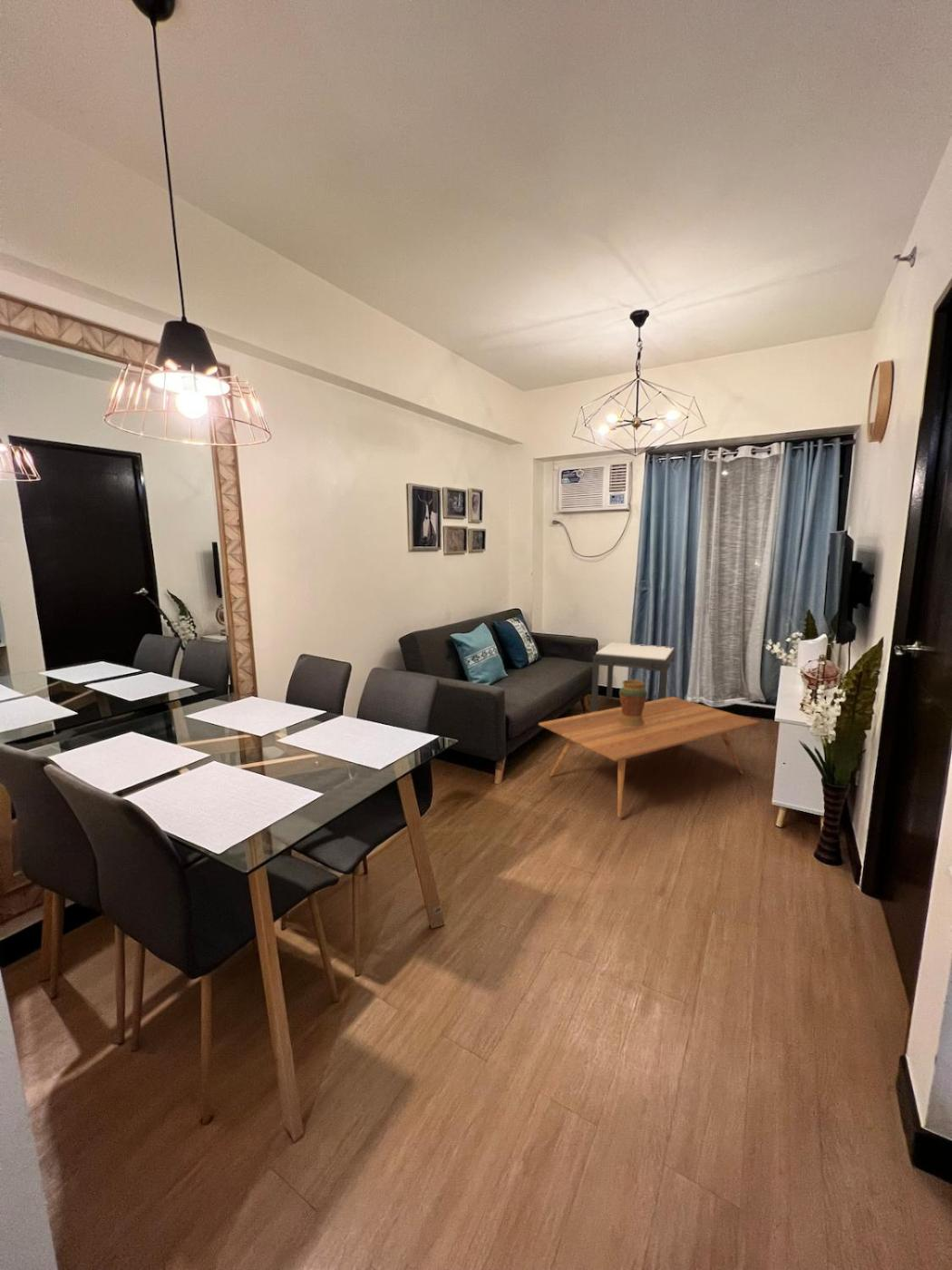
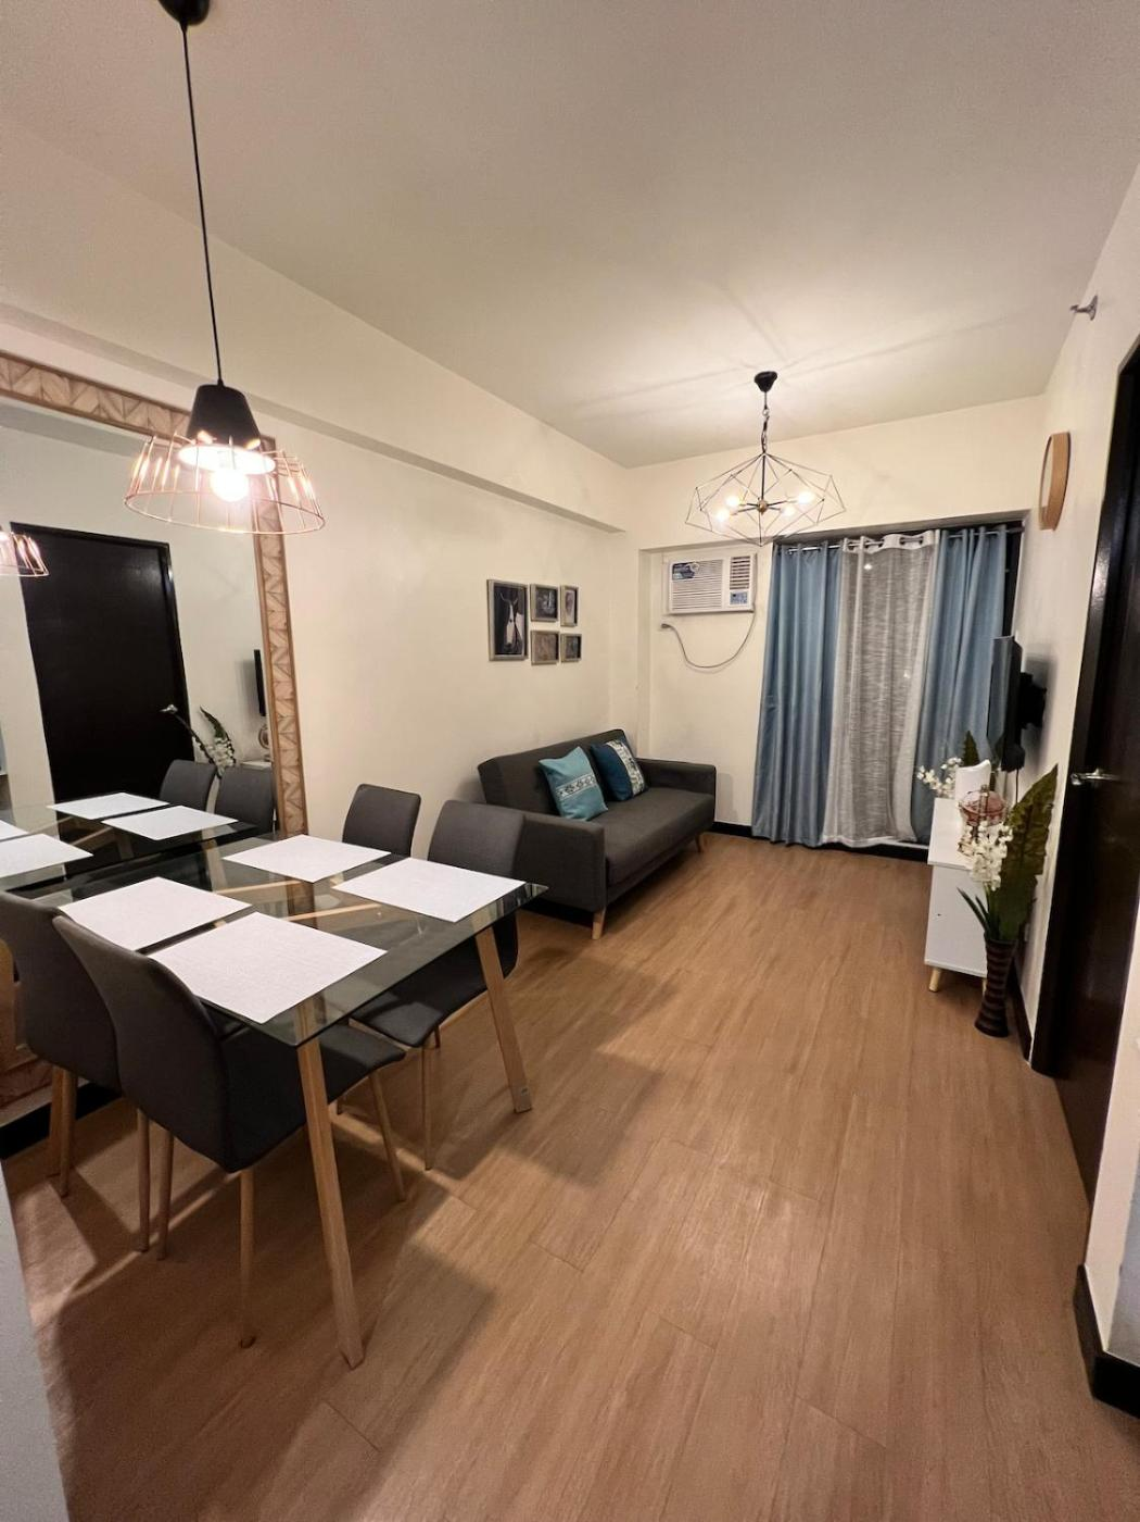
- side table (636, 668)
- decorative vase (632, 701)
- coffee table (648, 748)
